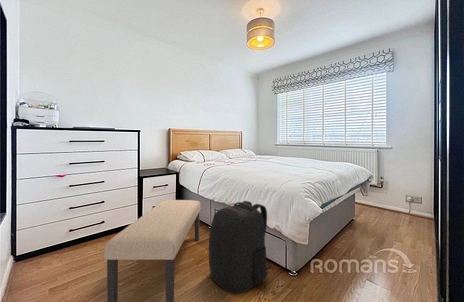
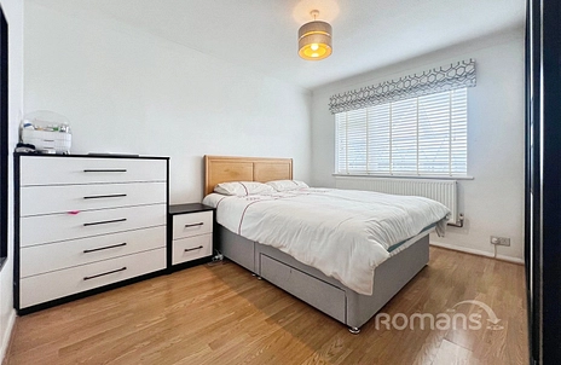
- backpack (242, 238)
- bench (166, 239)
